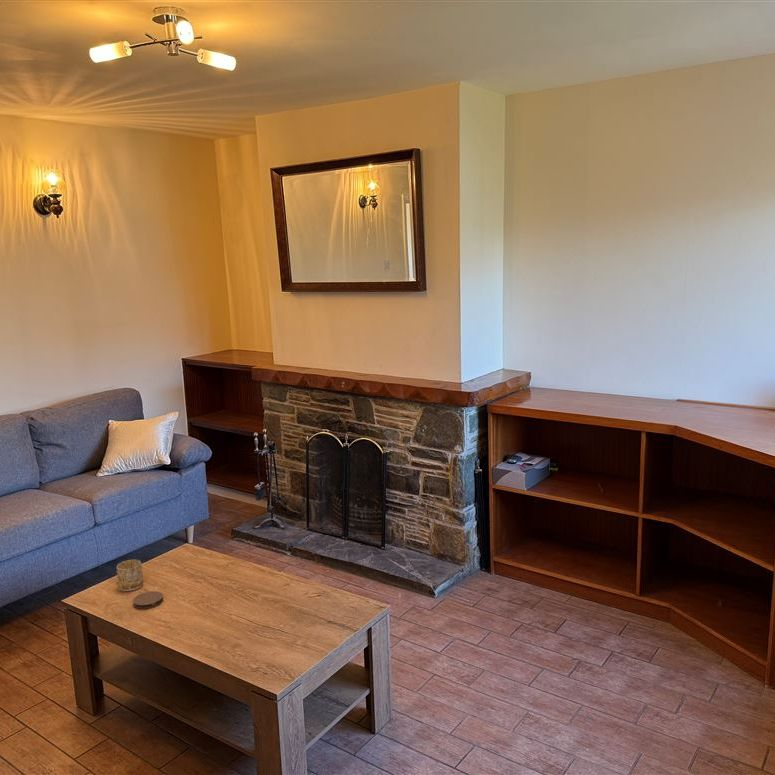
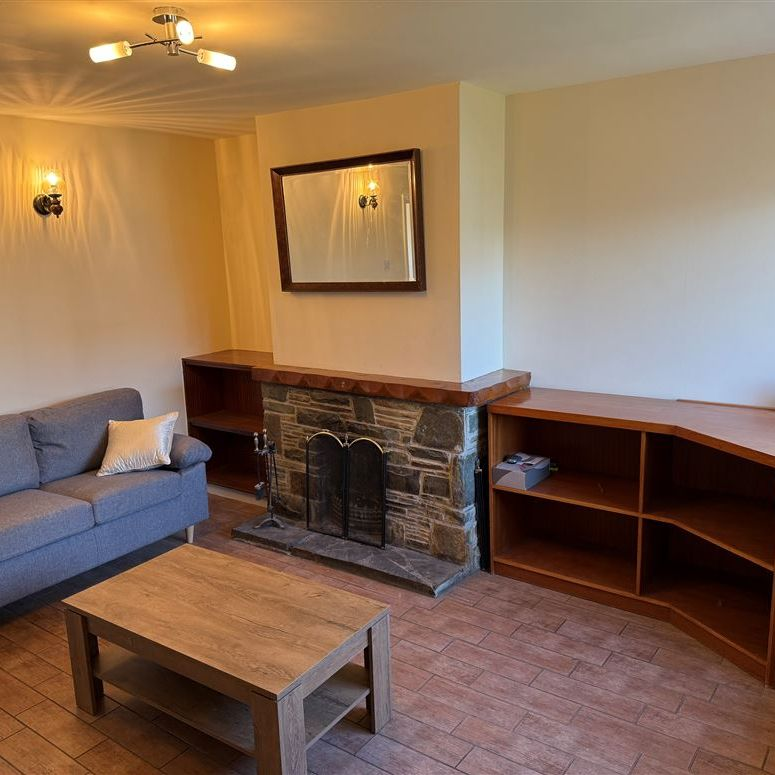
- mug (127, 574)
- coaster (148, 599)
